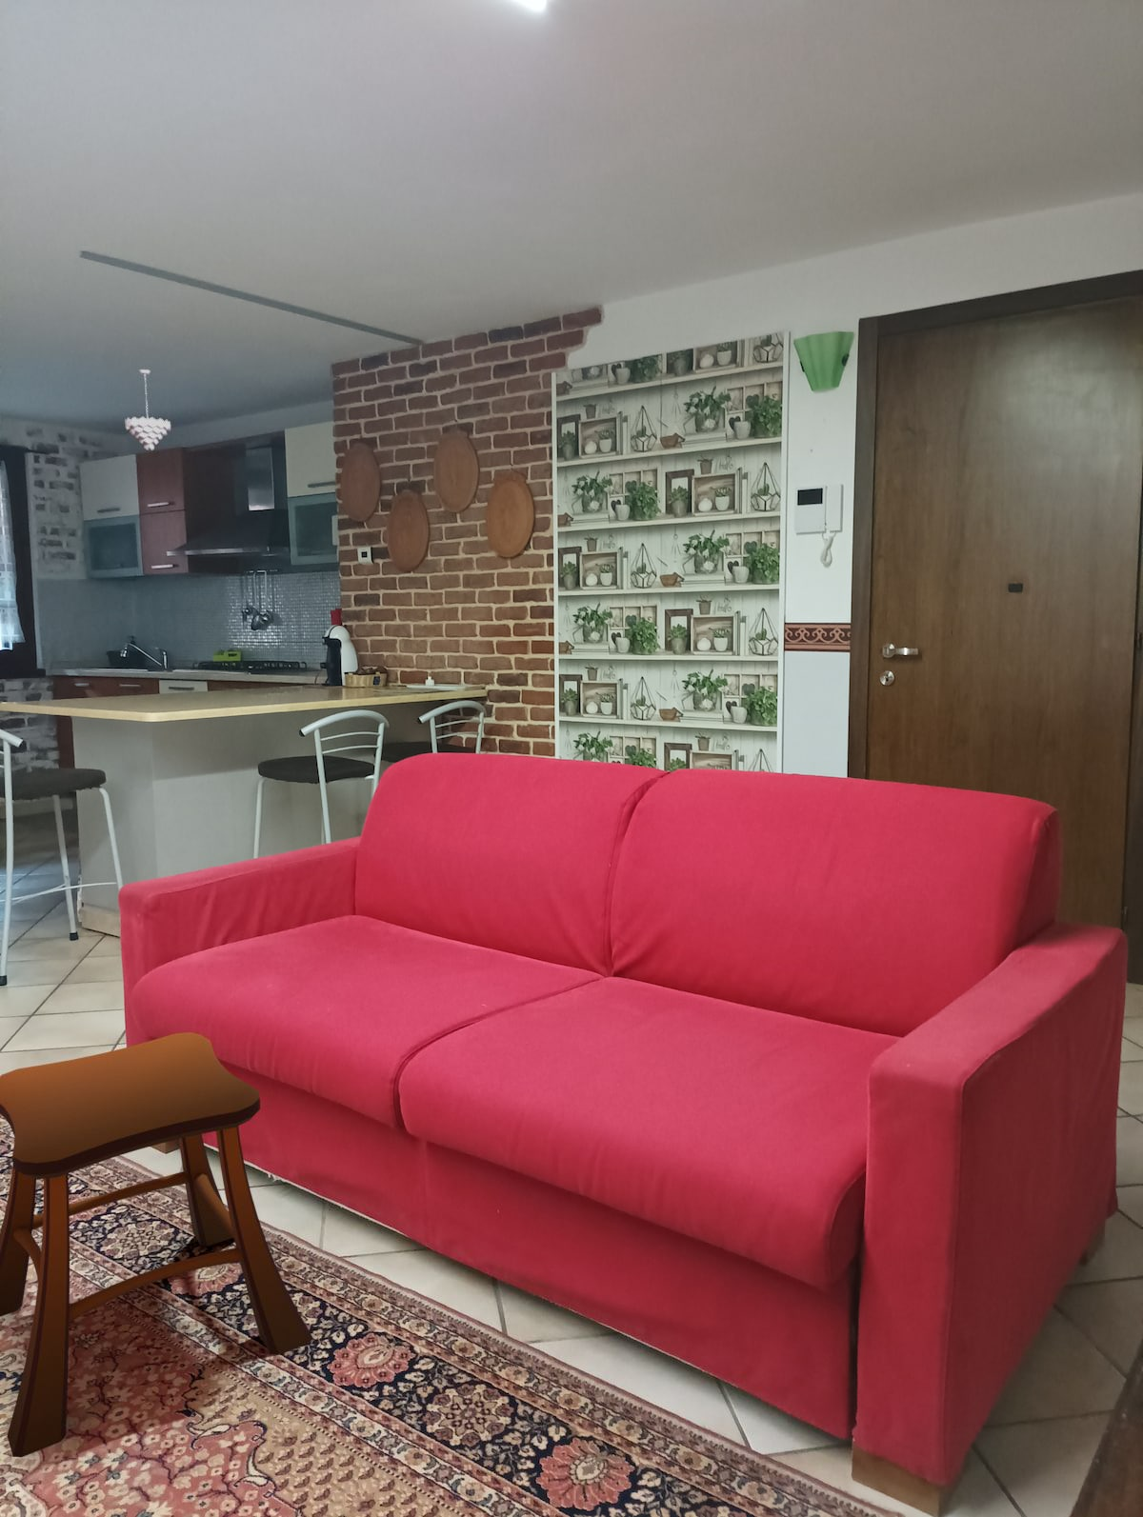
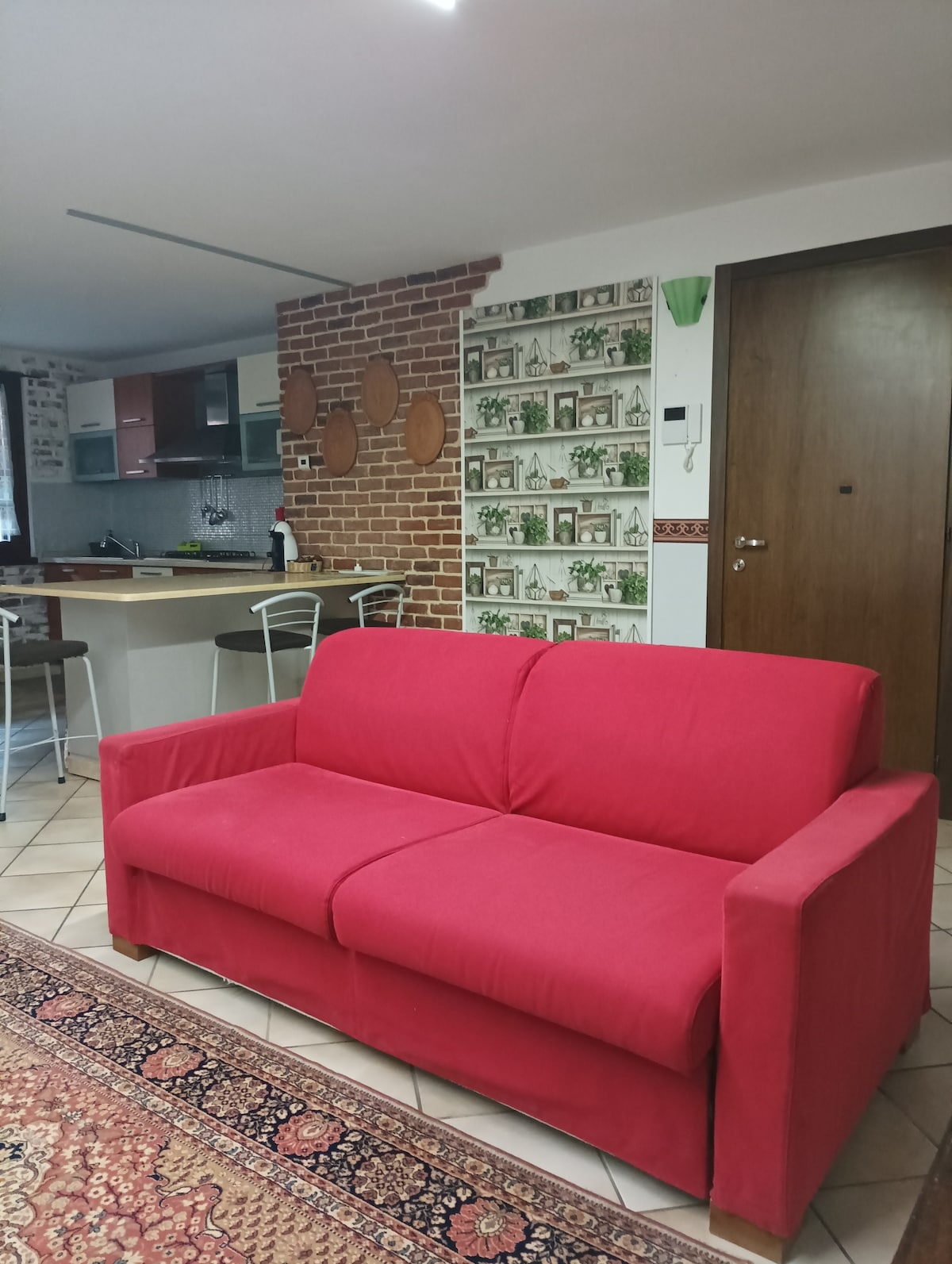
- pendant light (146, 410)
- stool (128, 1197)
